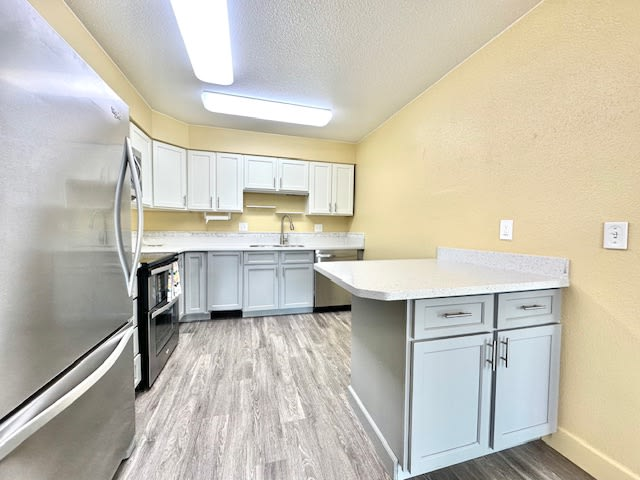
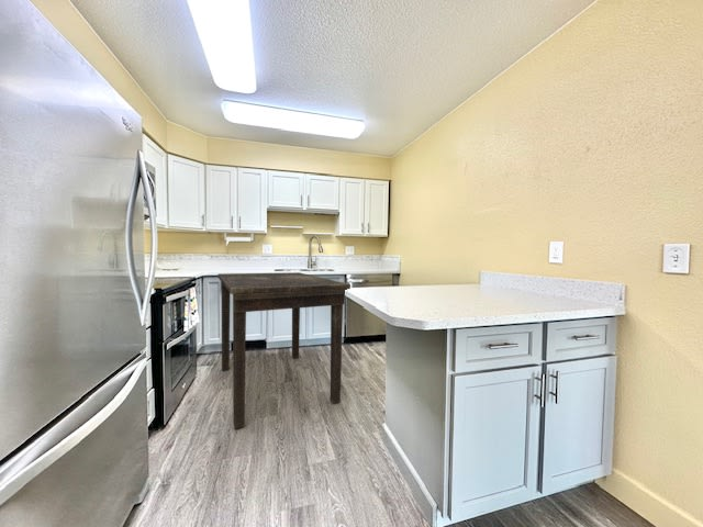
+ dining table (292, 330)
